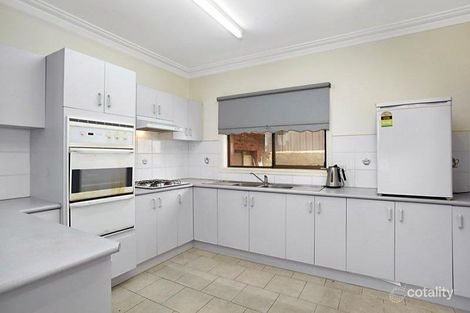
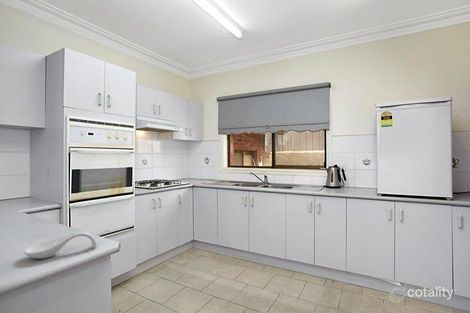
+ spoon rest (62, 243)
